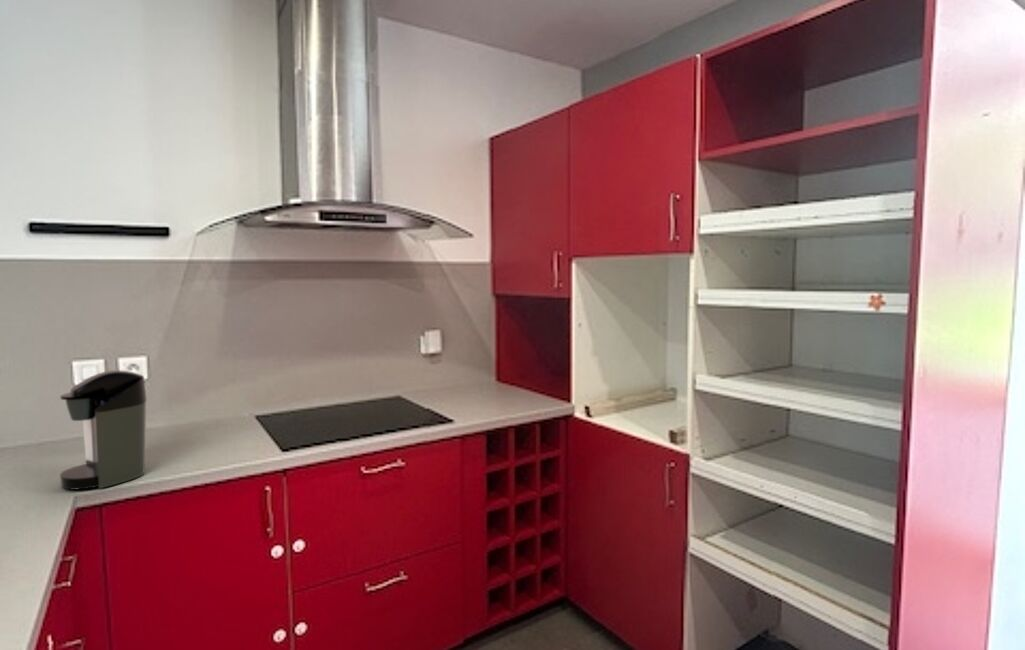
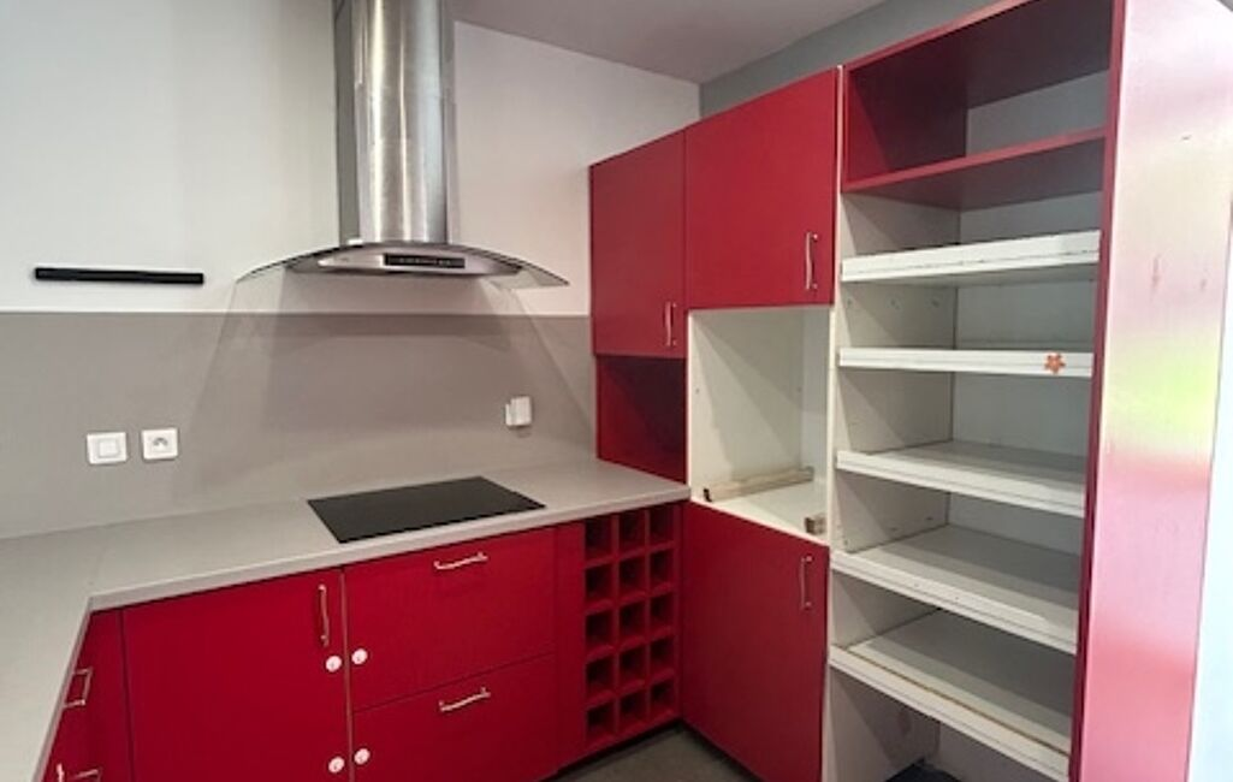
- coffee maker (104, 420)
